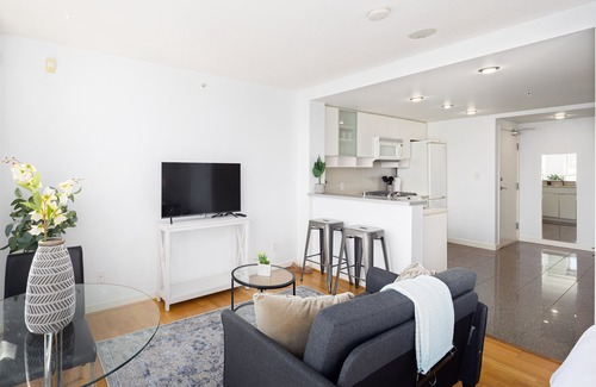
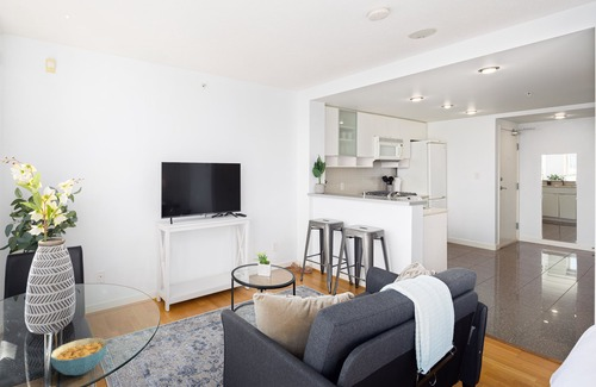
+ cereal bowl (80, 360)
